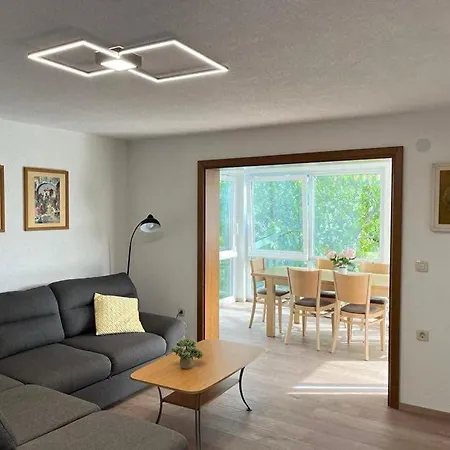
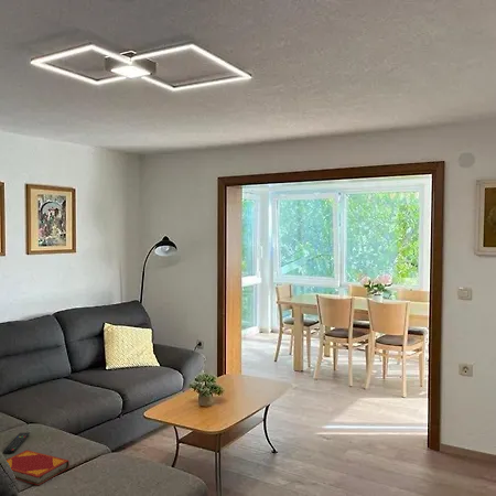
+ remote control (17, 442)
+ hardback book (32, 466)
